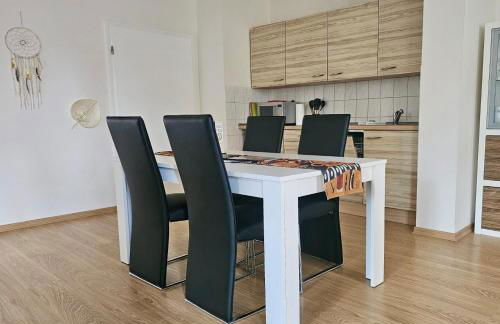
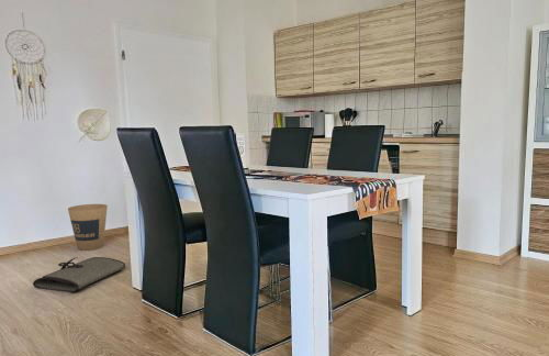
+ tool roll (80, 268)
+ trash can (89, 226)
